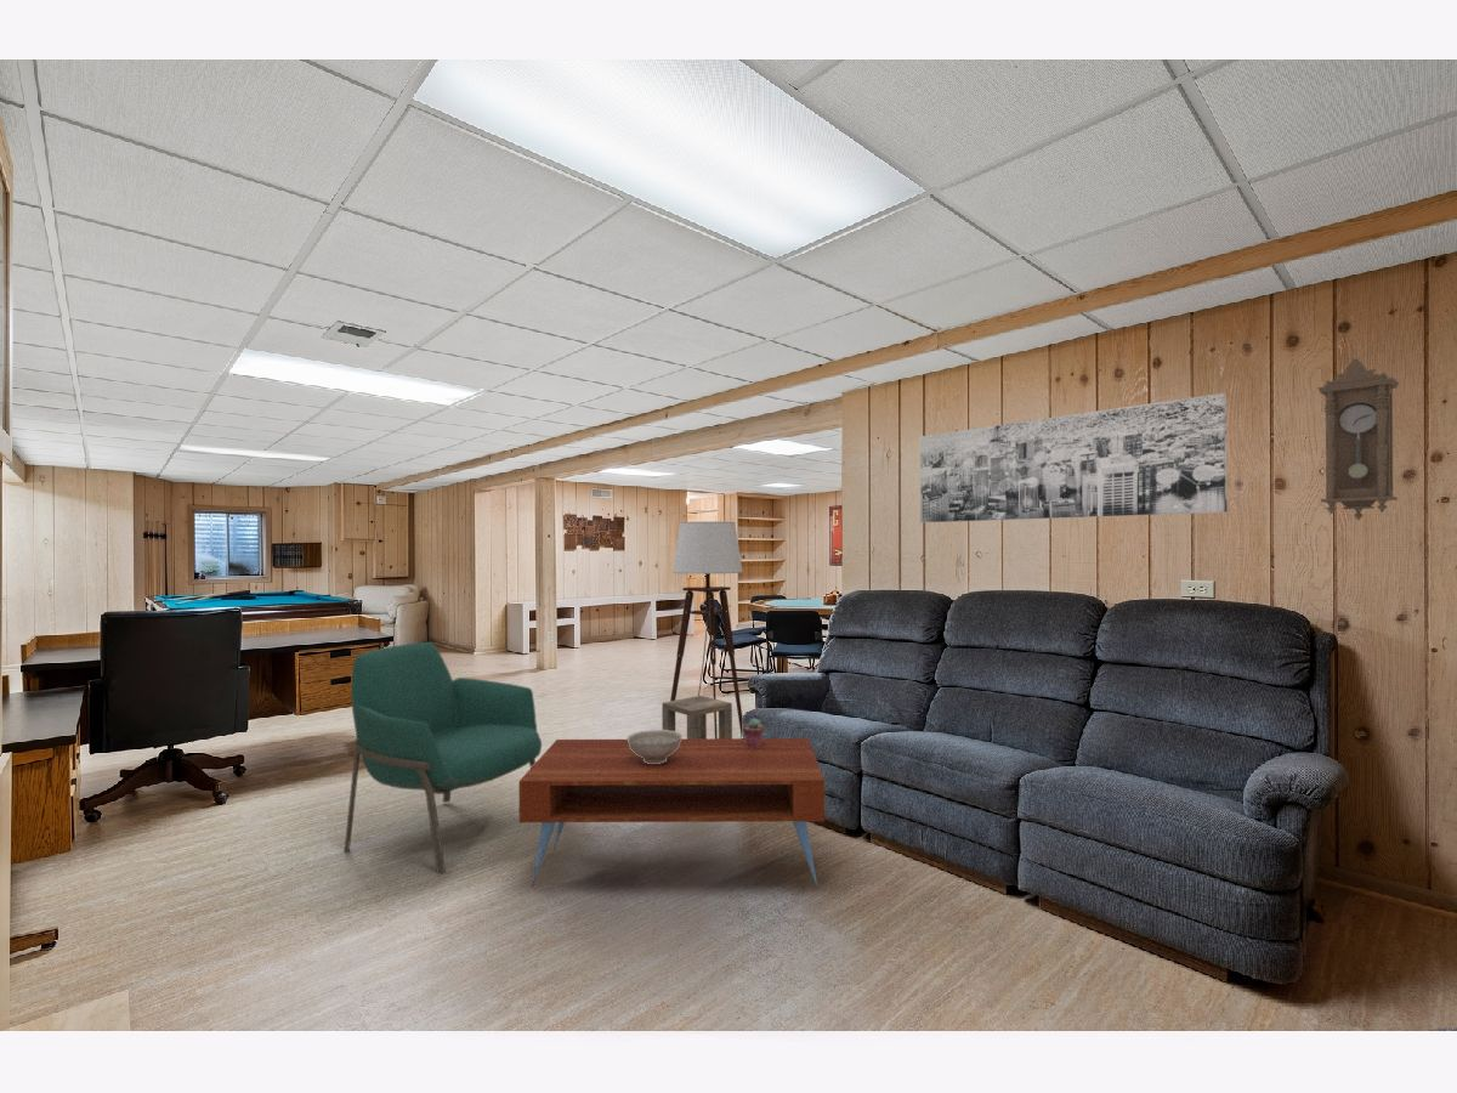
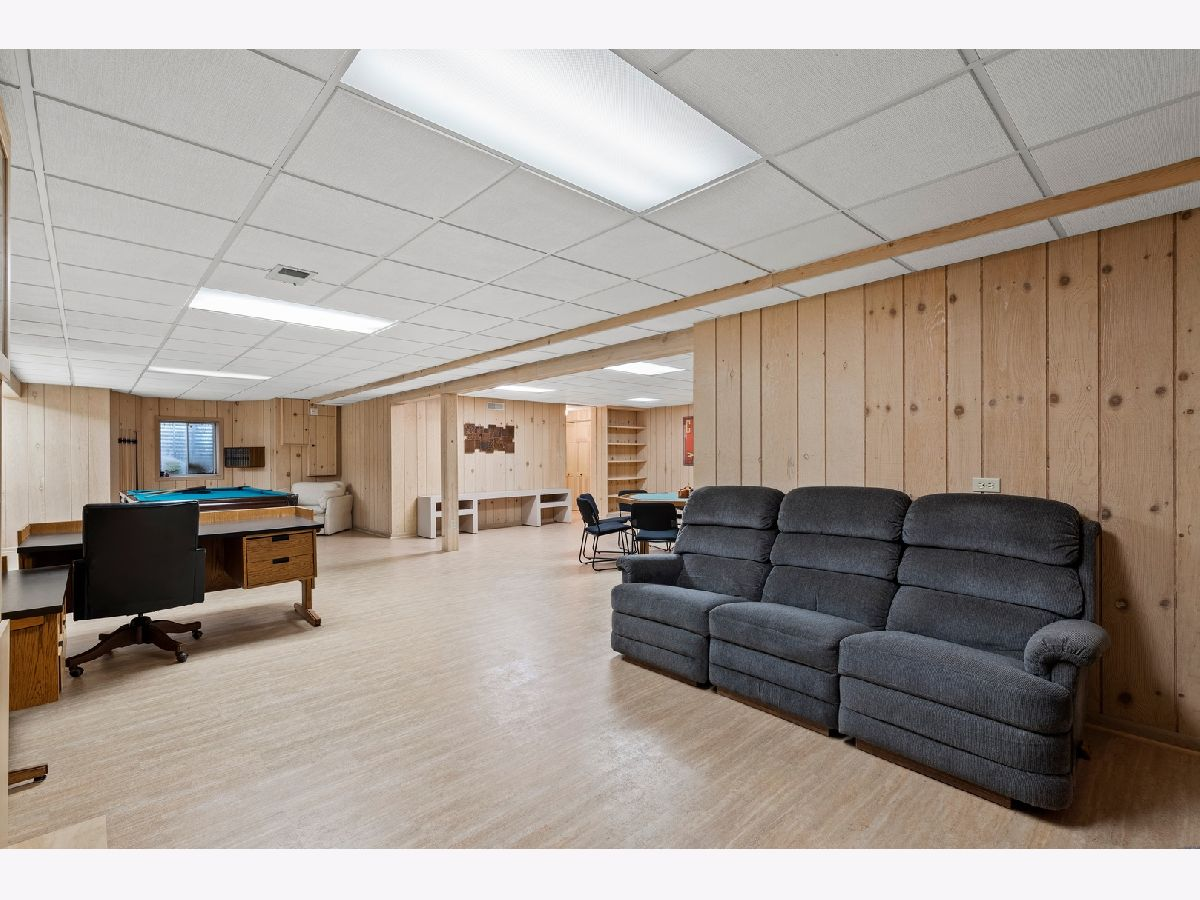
- decorative bowl (654, 747)
- wall art (1049, 468)
- pendulum clock (1357, 440)
- coffee table (678, 812)
- floor lamp (704, 642)
- armchair (450, 741)
- side table (697, 737)
- potted succulent (753, 731)
